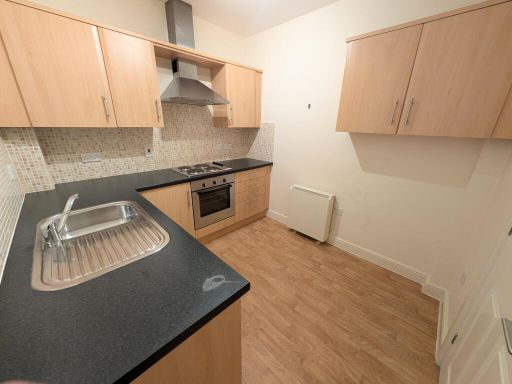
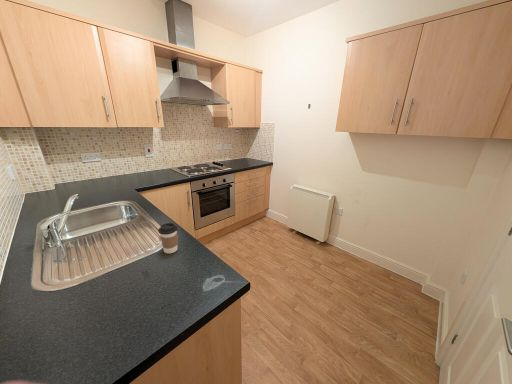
+ coffee cup (169, 238)
